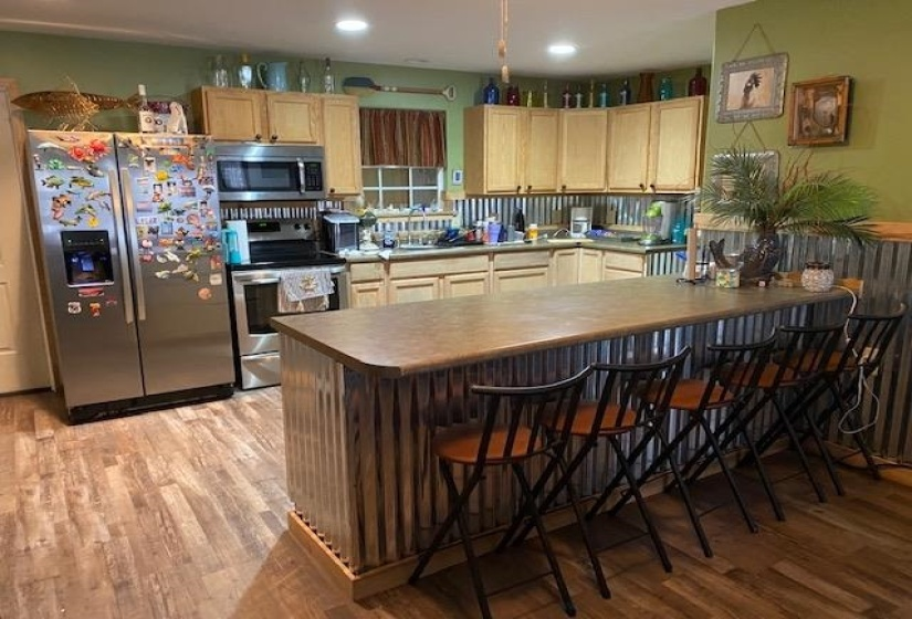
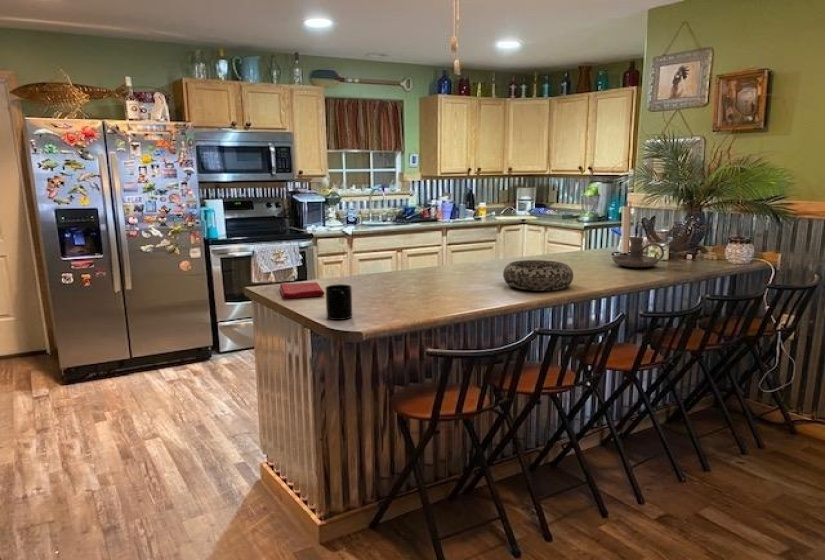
+ candle holder (640, 251)
+ decorative bowl (537, 275)
+ mug (339, 303)
+ dish towel (301, 289)
